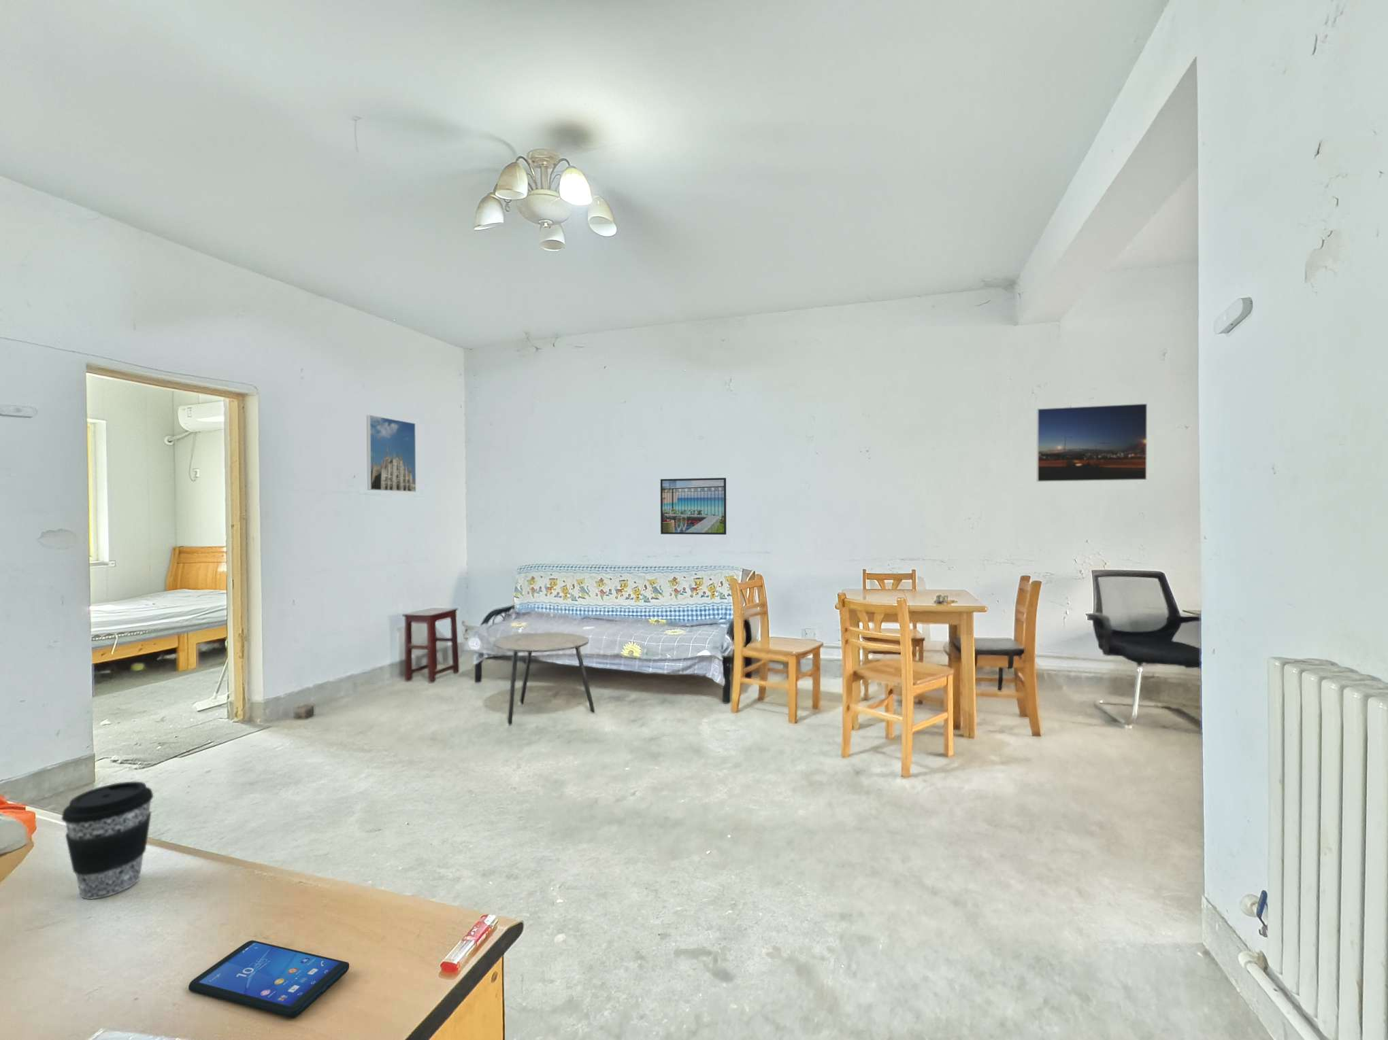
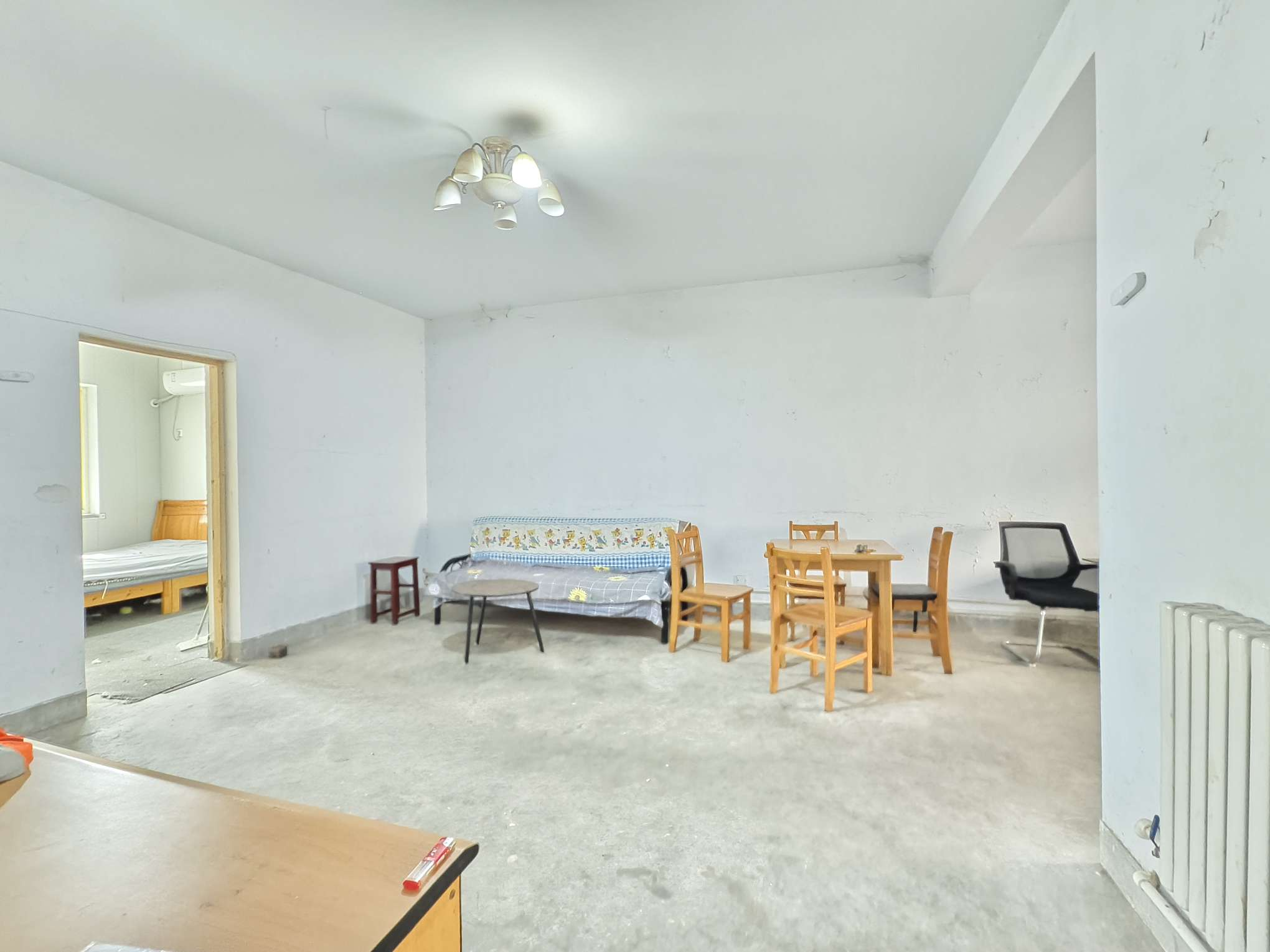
- smartphone (271, 976)
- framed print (693, 507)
- coffee cup (109, 839)
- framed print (392, 454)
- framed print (1090, 444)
